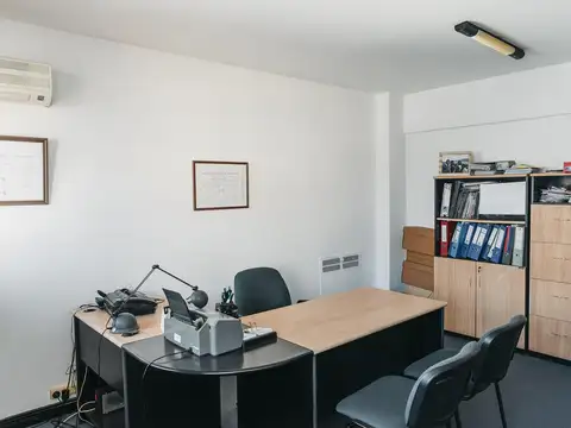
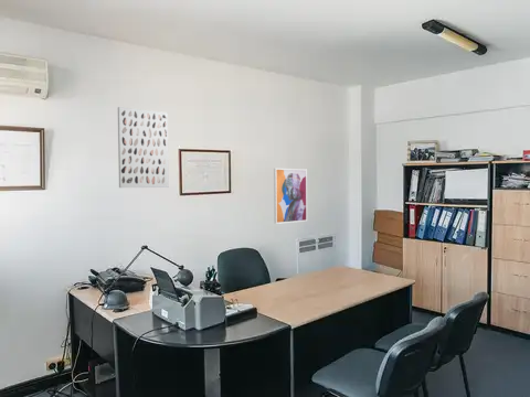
+ wall art (144, 149)
+ wall art (290, 195)
